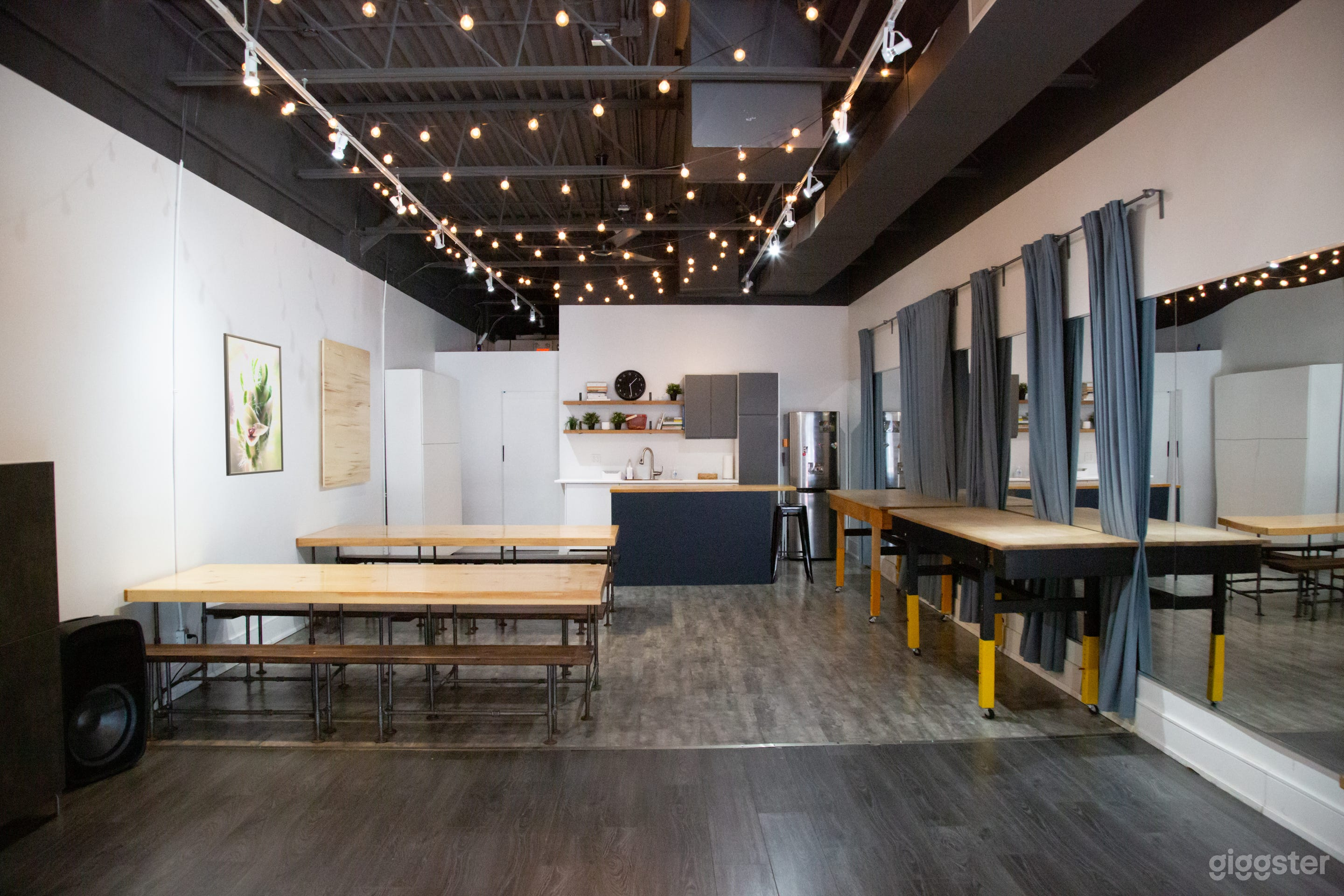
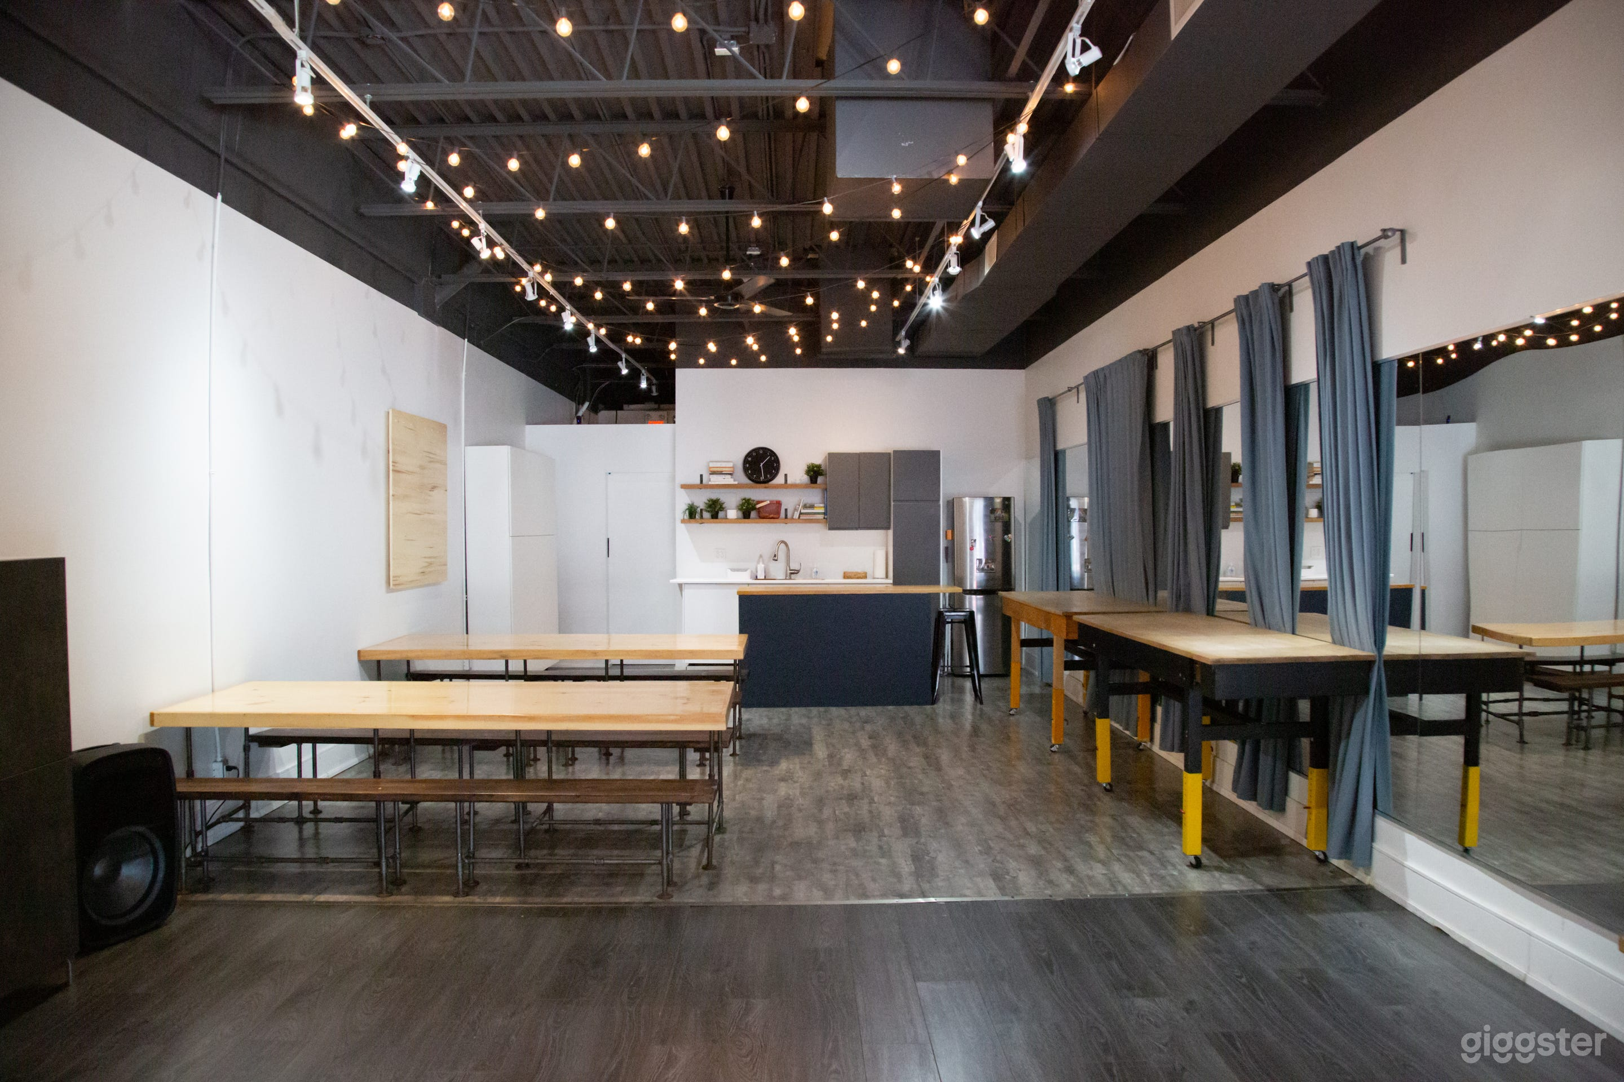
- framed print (255, 406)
